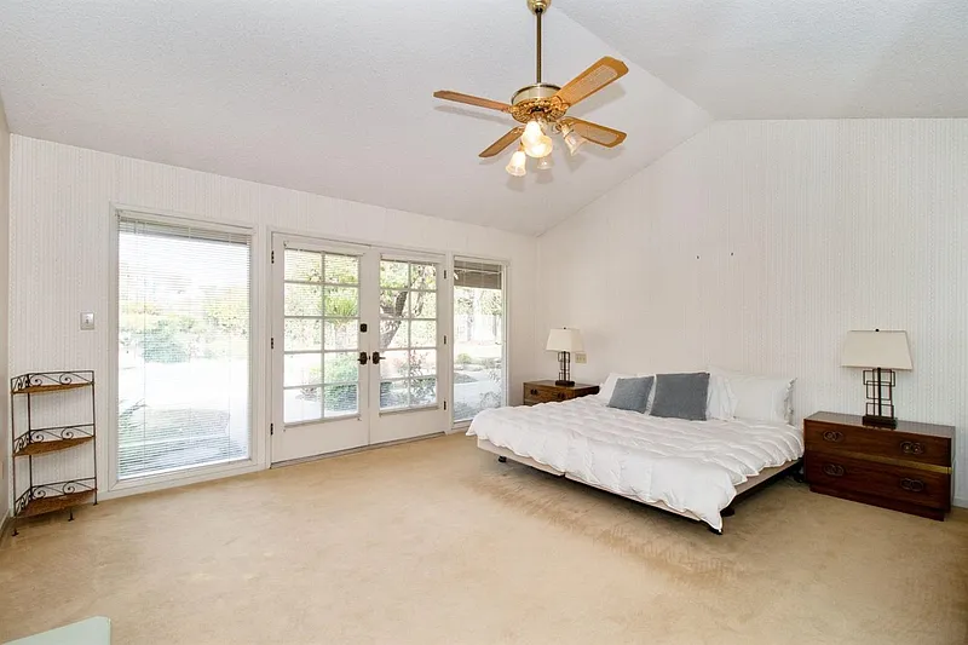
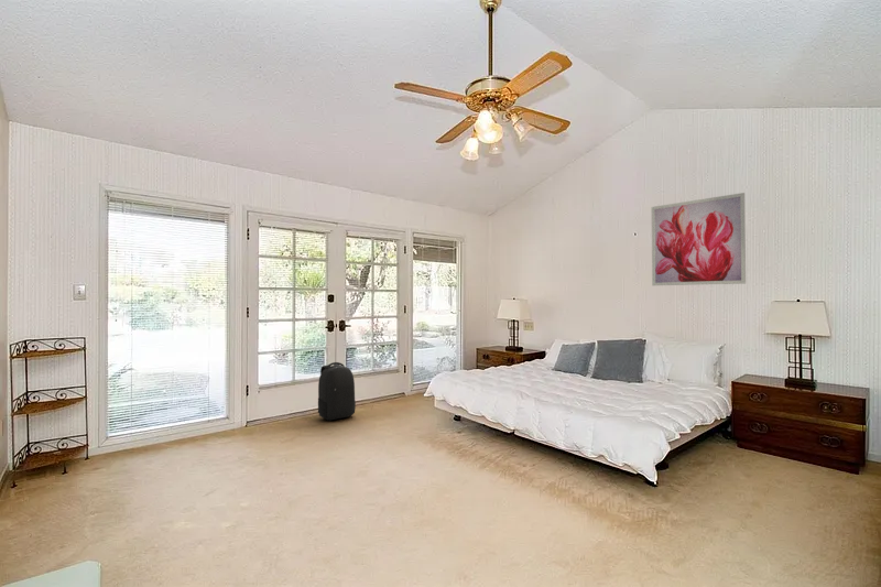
+ wall art (695, 242)
+ backpack (335, 389)
